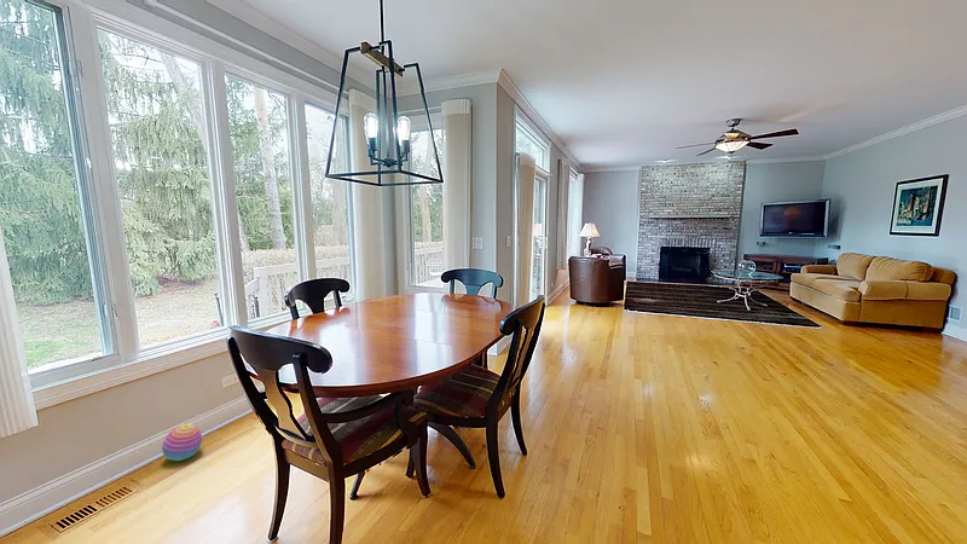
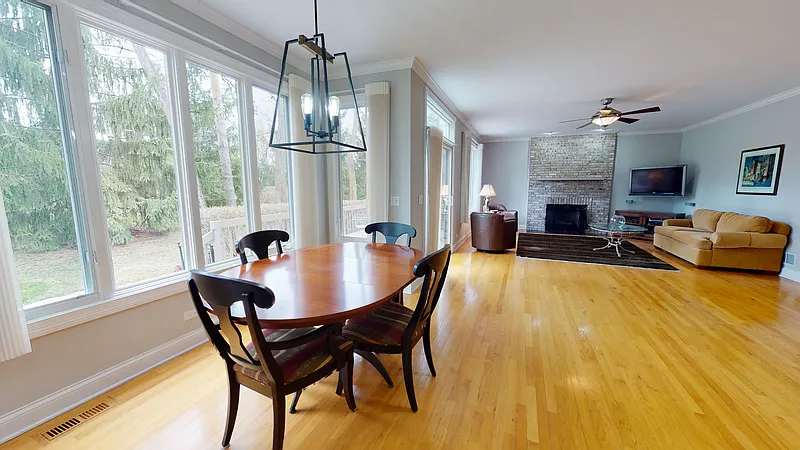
- stacking toy (181, 440)
